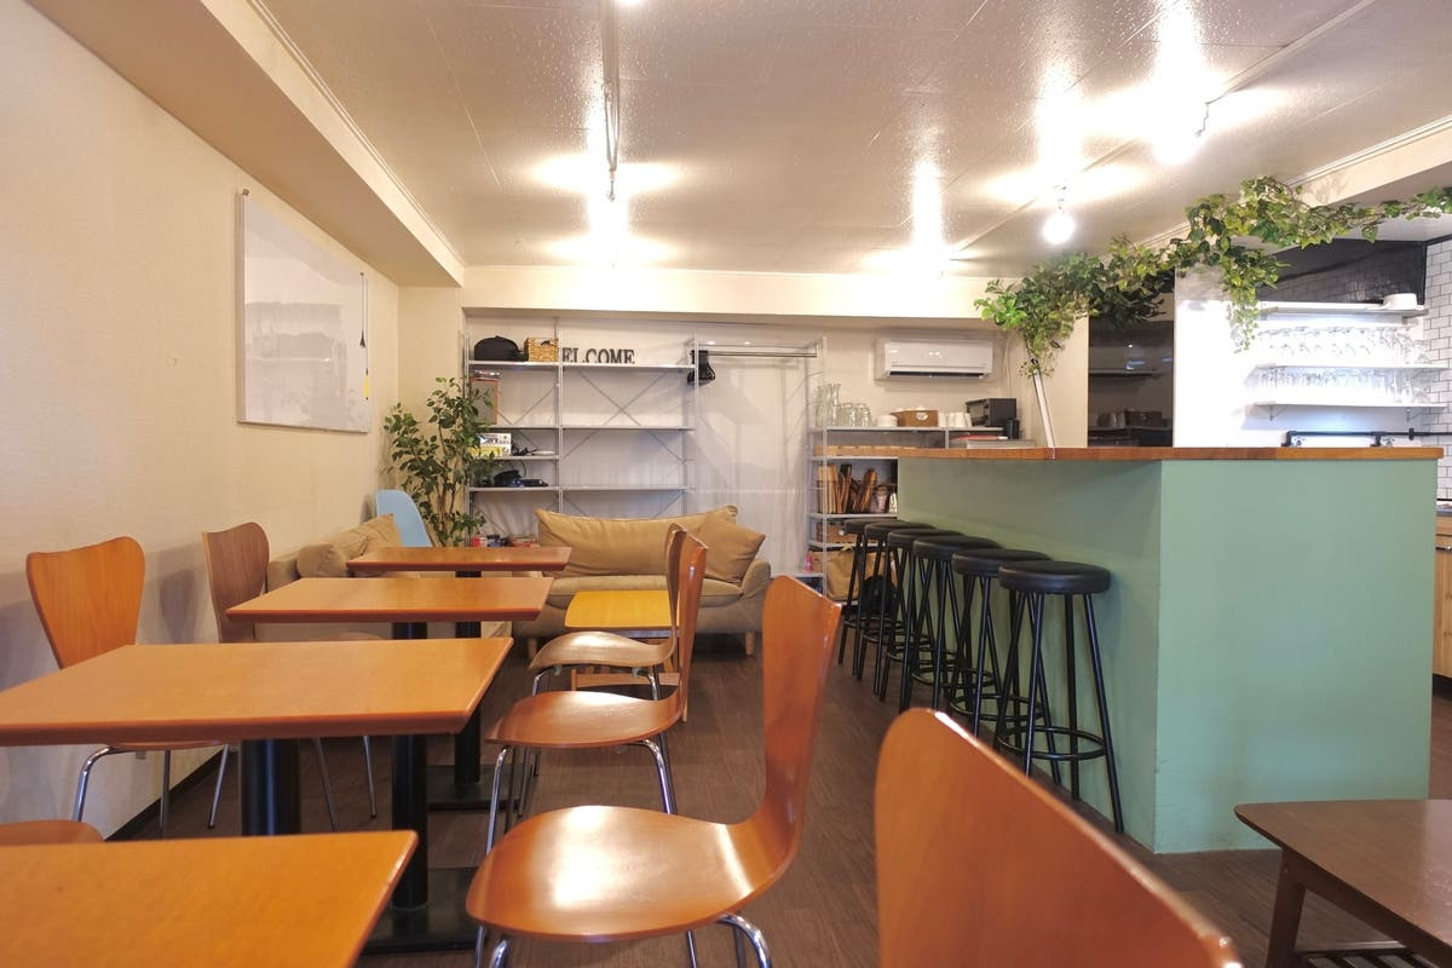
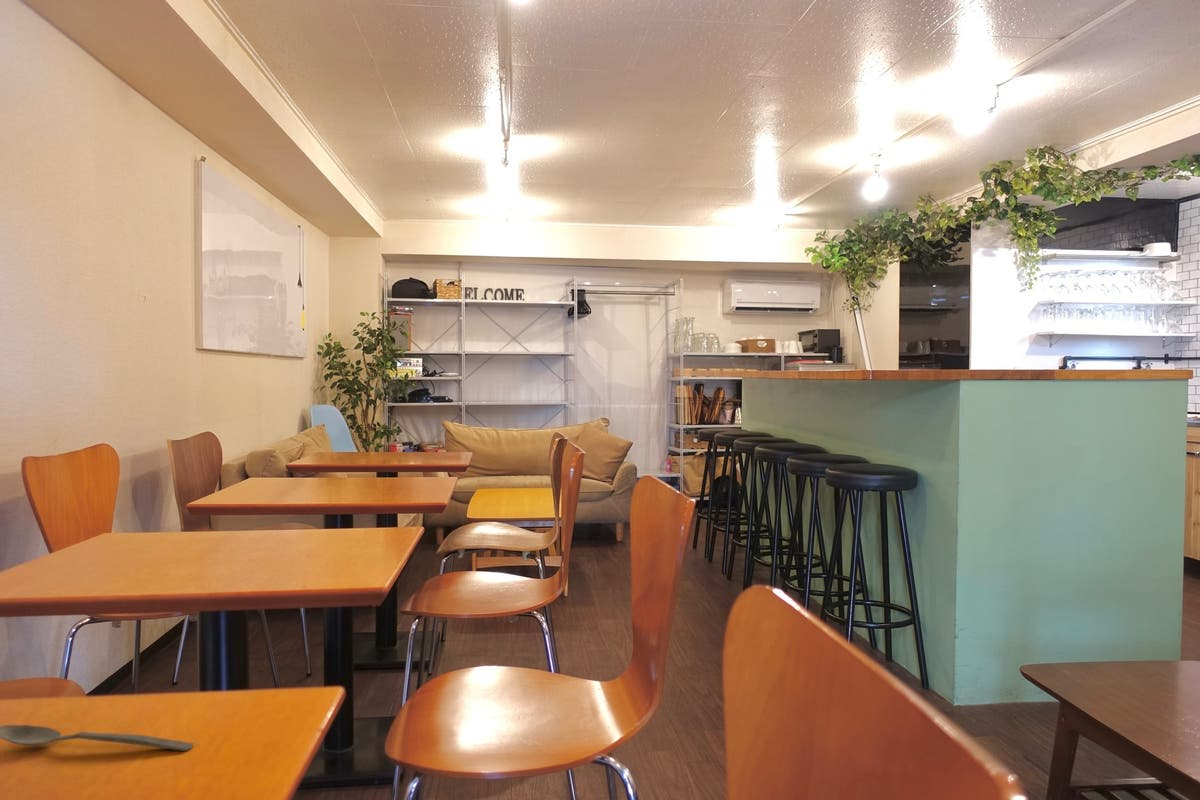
+ spoon (94, 737)
